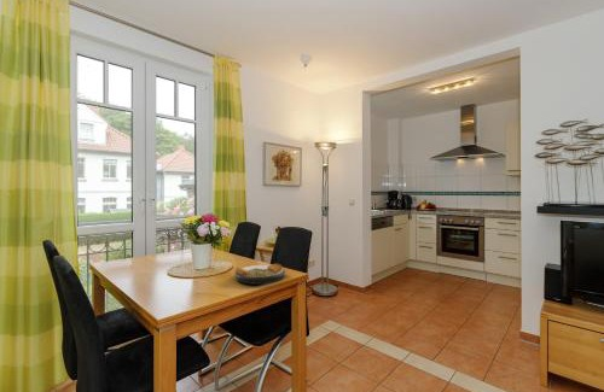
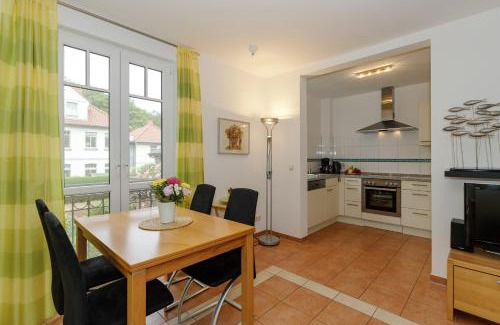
- plate (260, 271)
